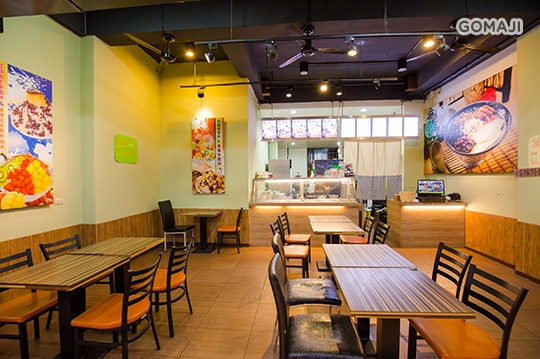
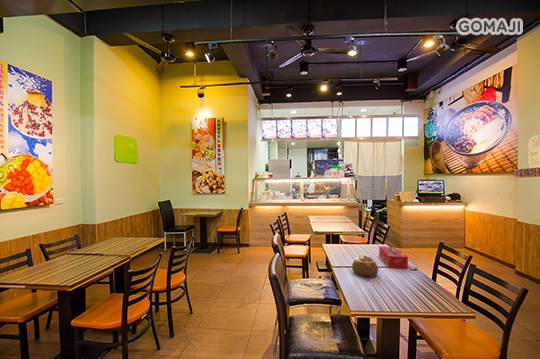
+ teapot (365, 264)
+ tissue box (392, 256)
